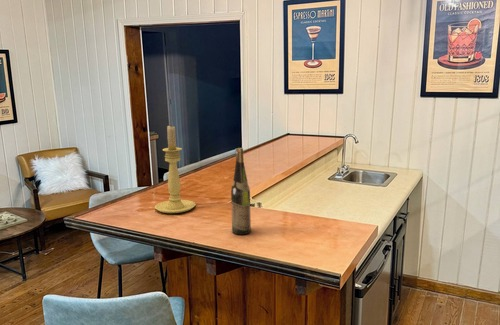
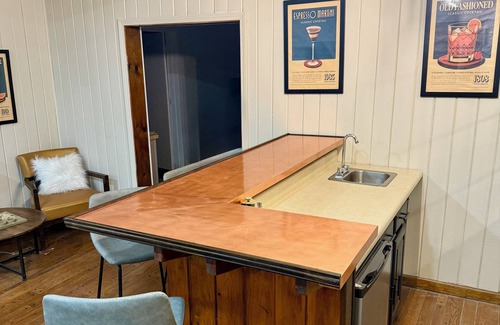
- candle holder (173, 166)
- wine bottle (240, 190)
